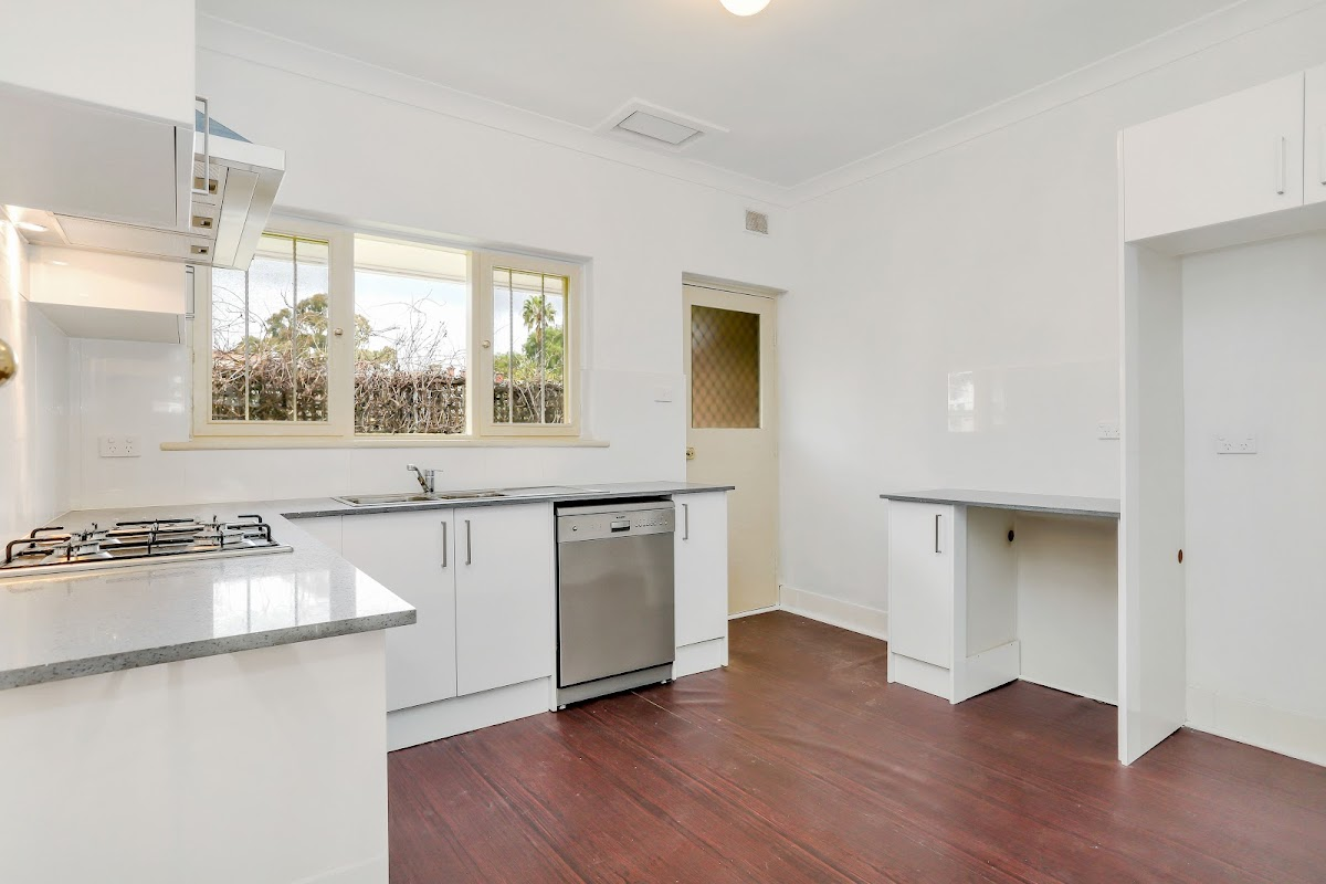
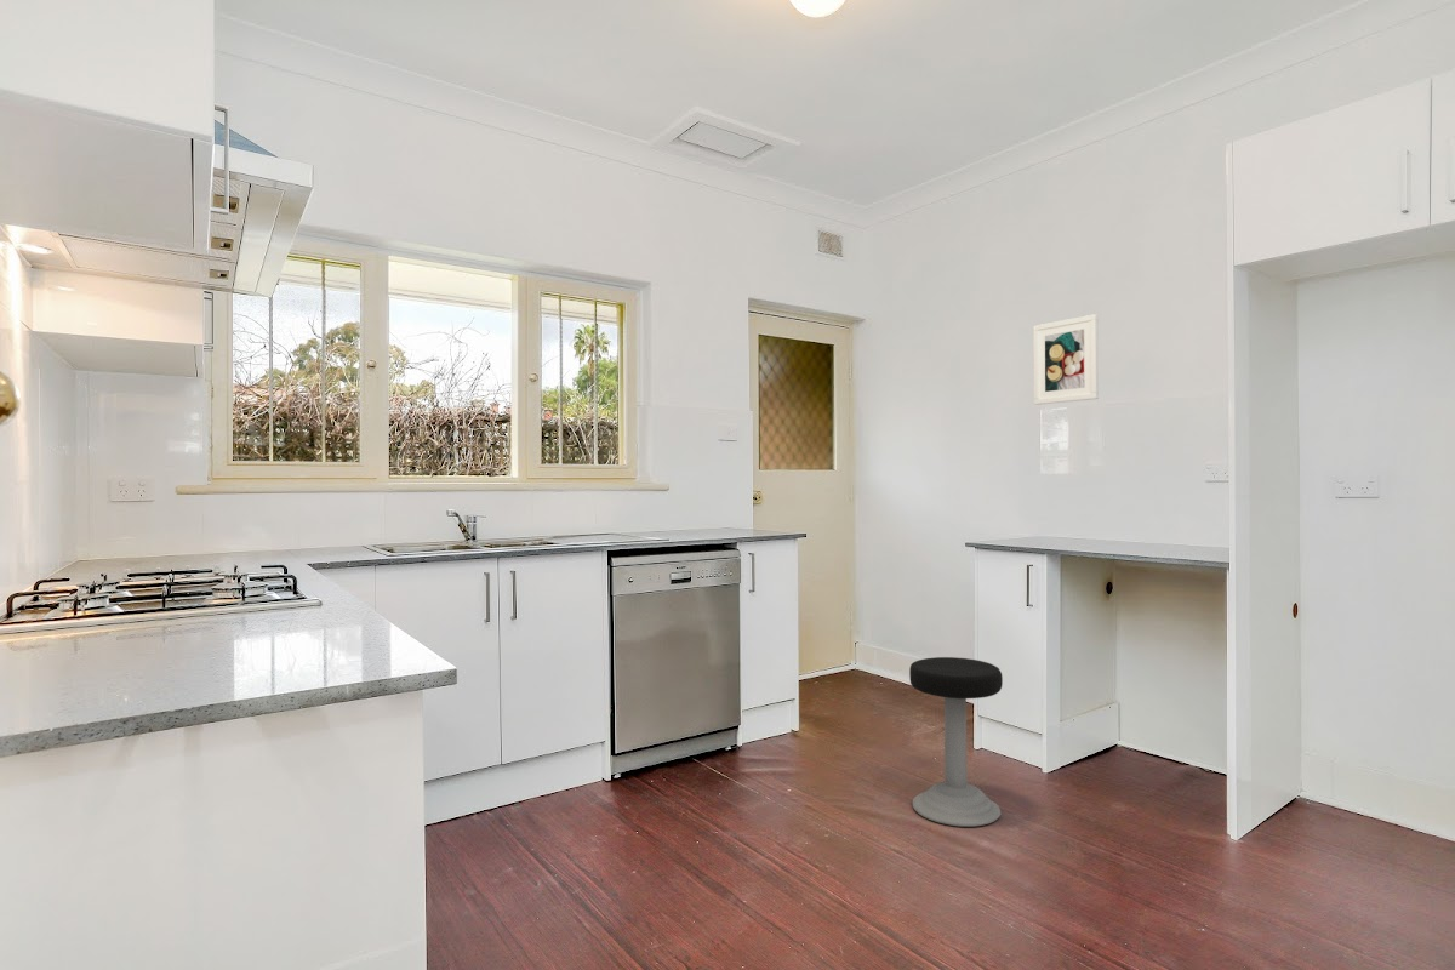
+ stool (955, 737)
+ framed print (1065, 360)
